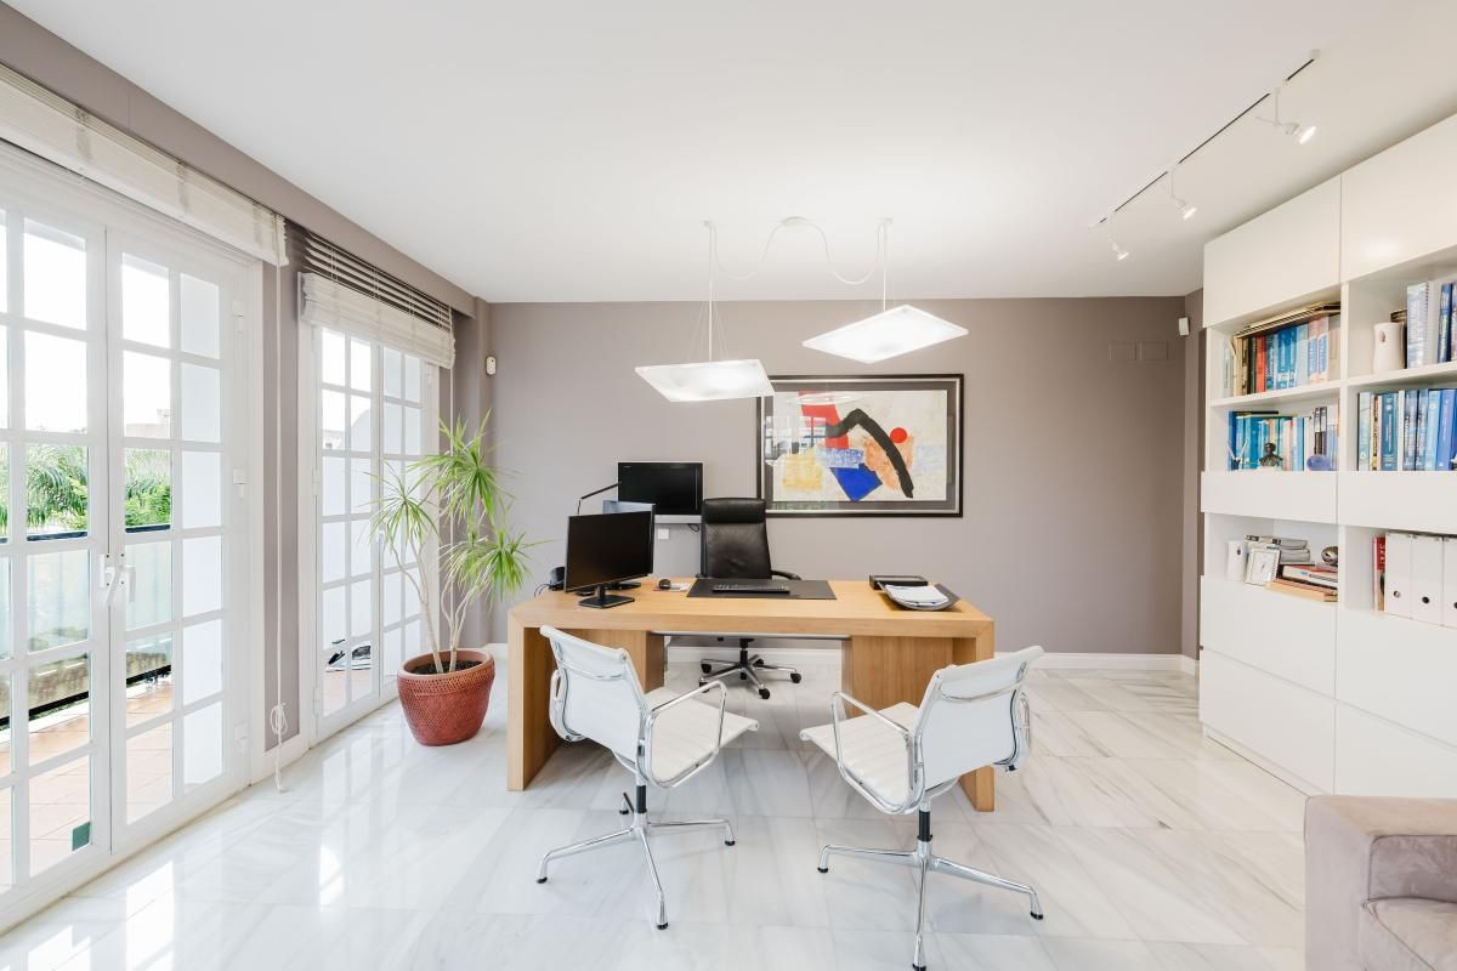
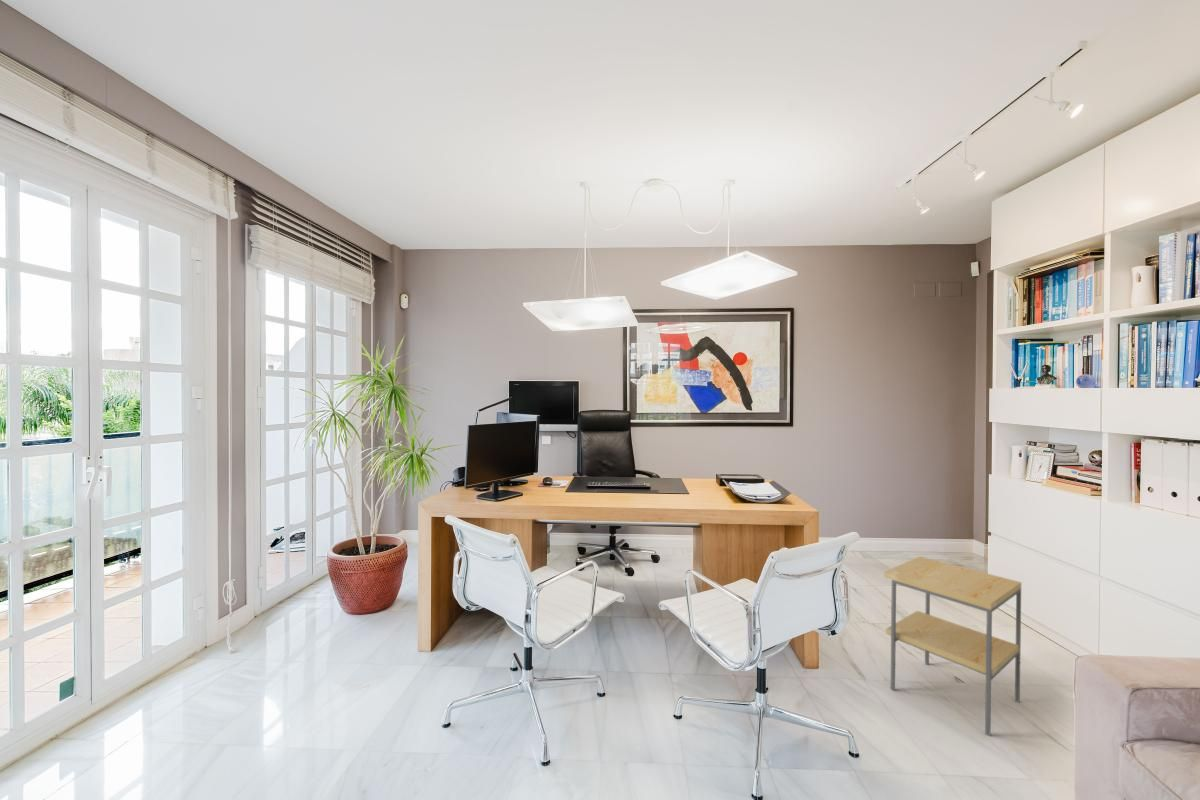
+ side table (950, 634)
